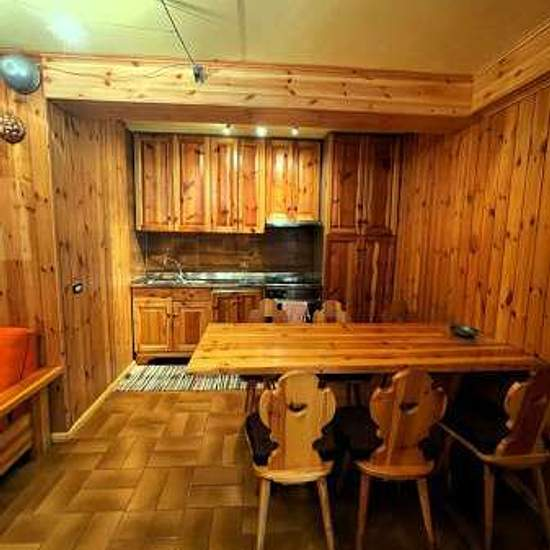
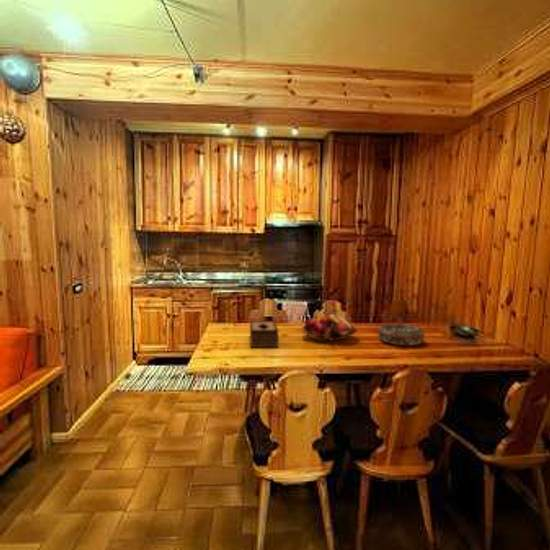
+ tissue box (263, 333)
+ fruit basket (329, 327)
+ decorative bowl (400, 334)
